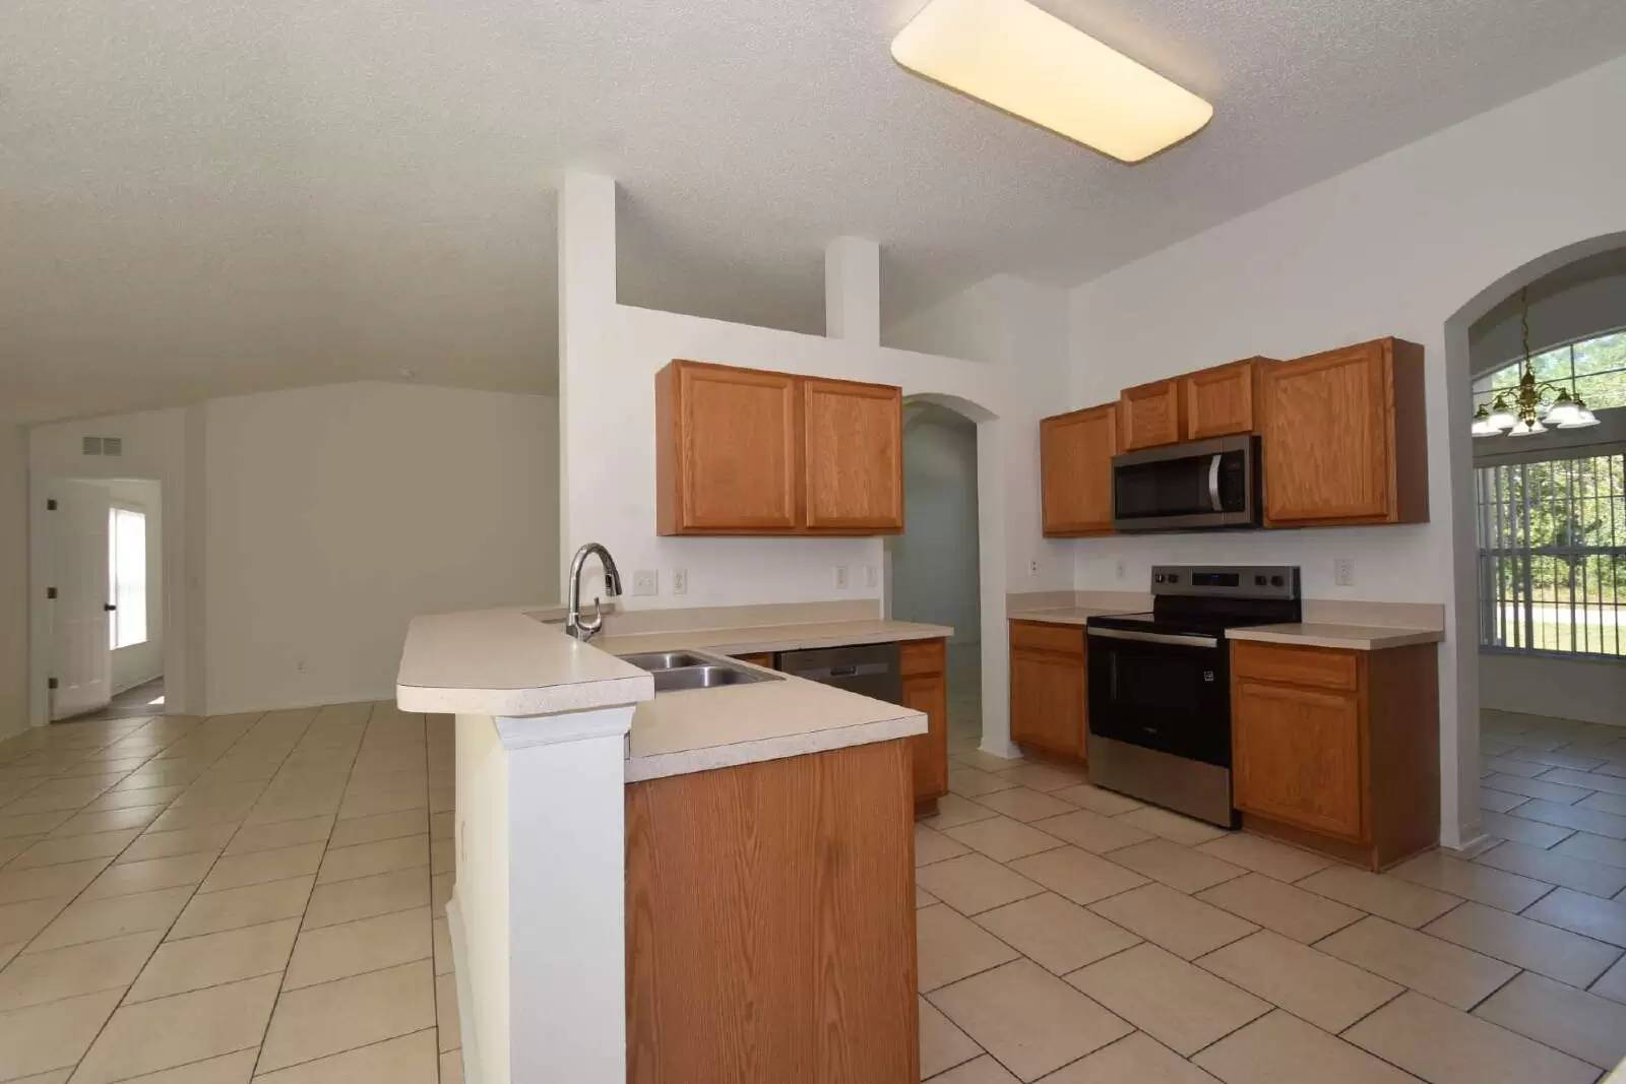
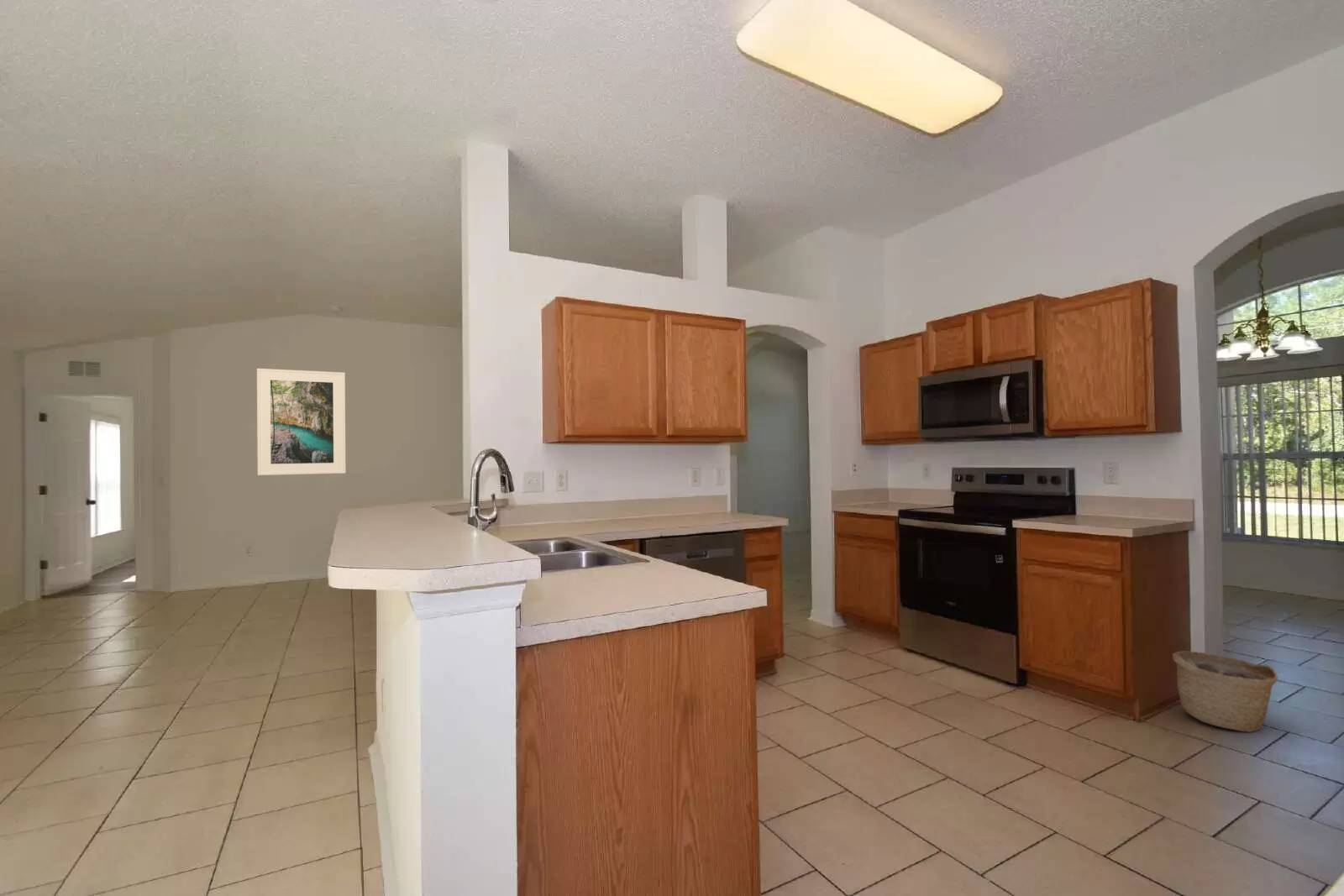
+ basket (1222, 688)
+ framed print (302, 422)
